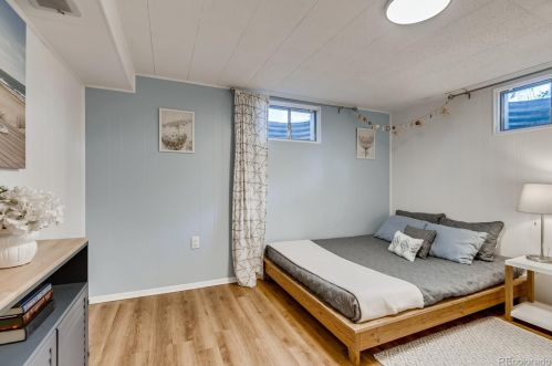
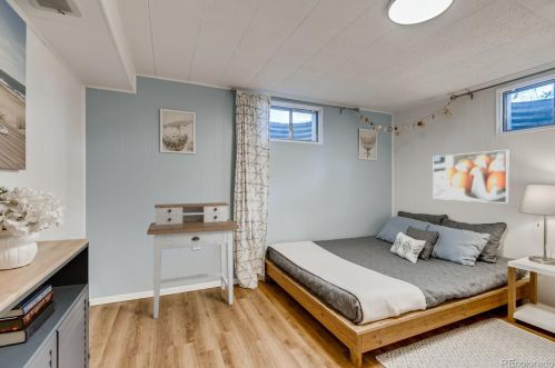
+ desk (194, 246)
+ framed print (466, 177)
